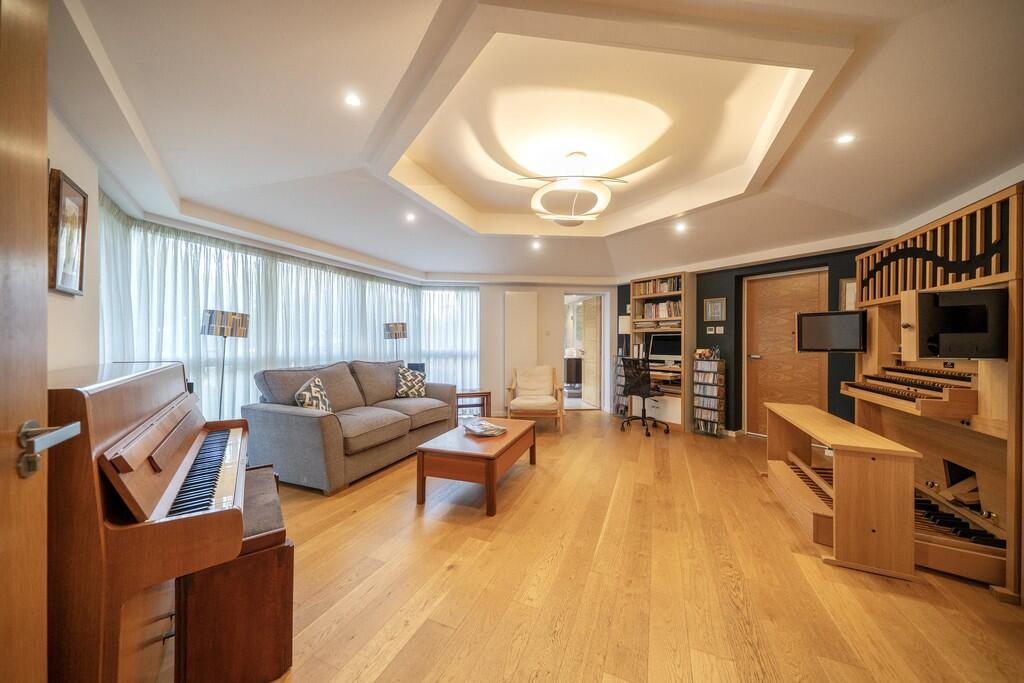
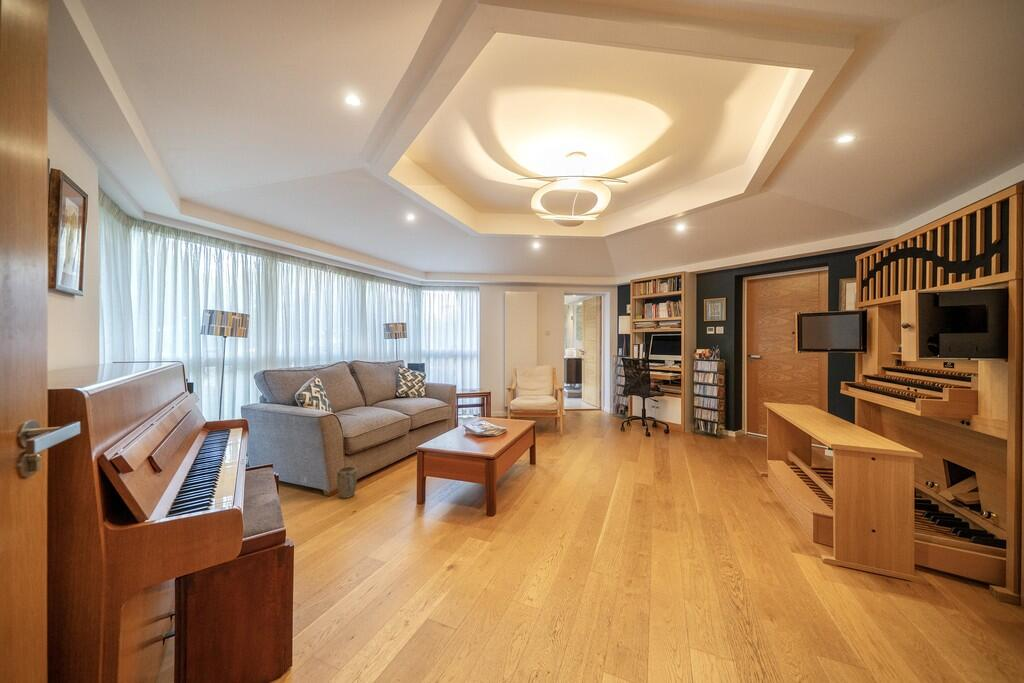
+ plant pot (347, 482)
